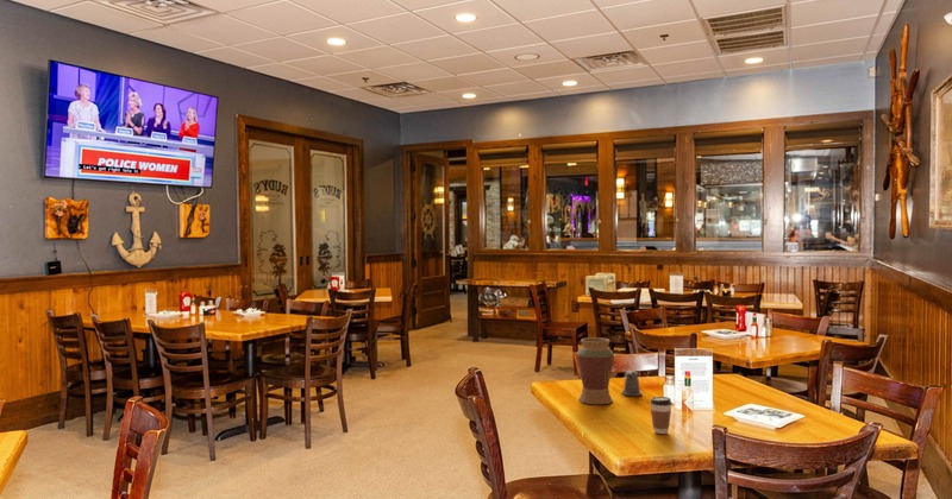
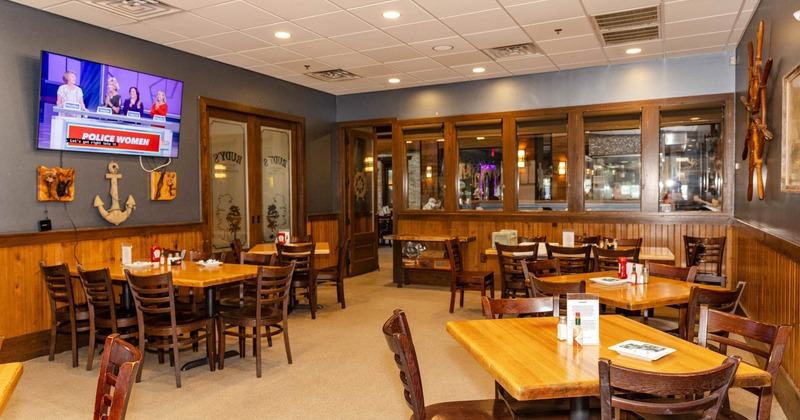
- coffee cup (660, 415)
- vase (595, 369)
- pepper shaker (631, 381)
